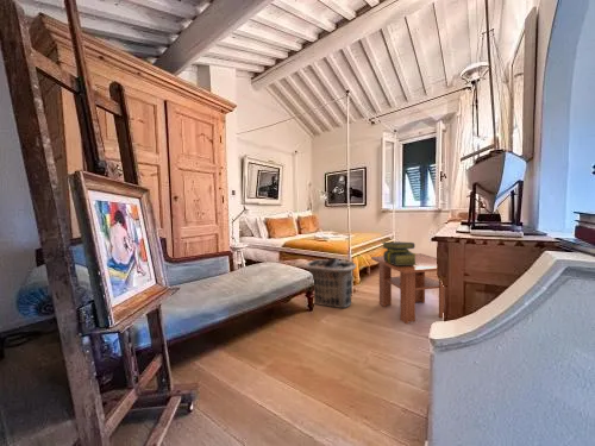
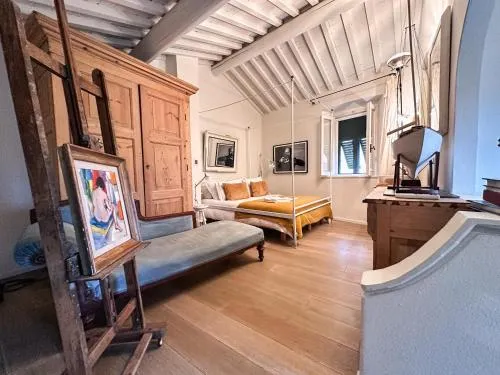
- coffee table (413, 285)
- stack of books (397, 252)
- clothes hamper (331, 279)
